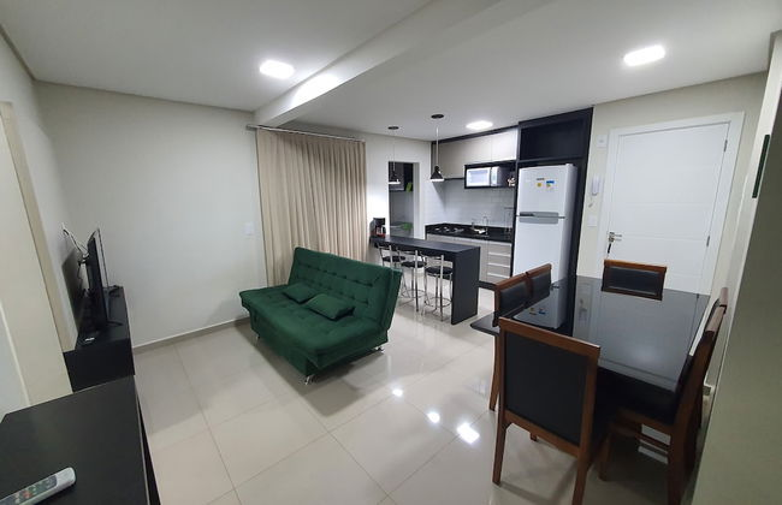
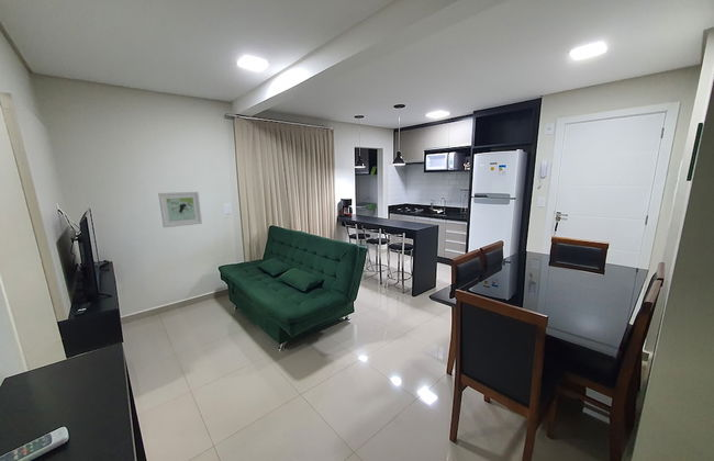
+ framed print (181, 209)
